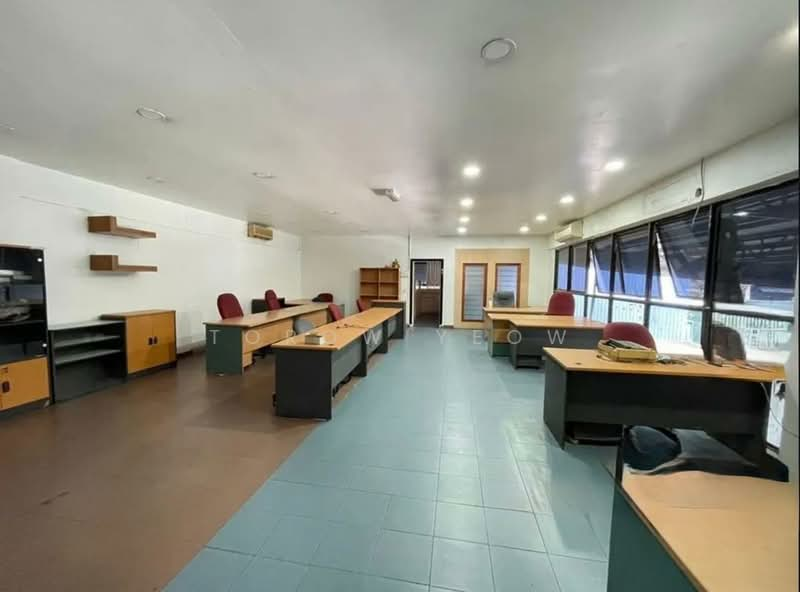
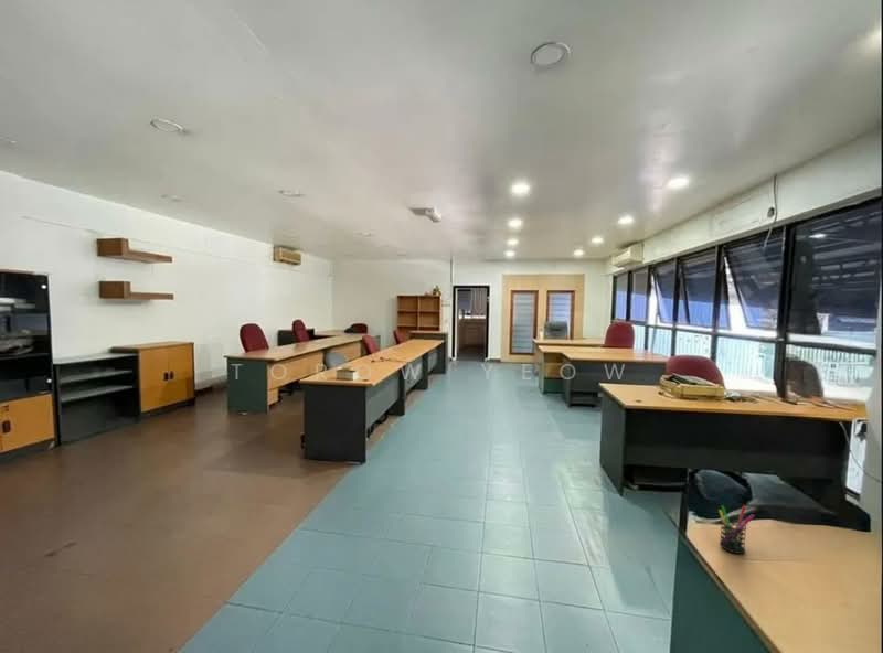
+ pen holder (732, 525)
